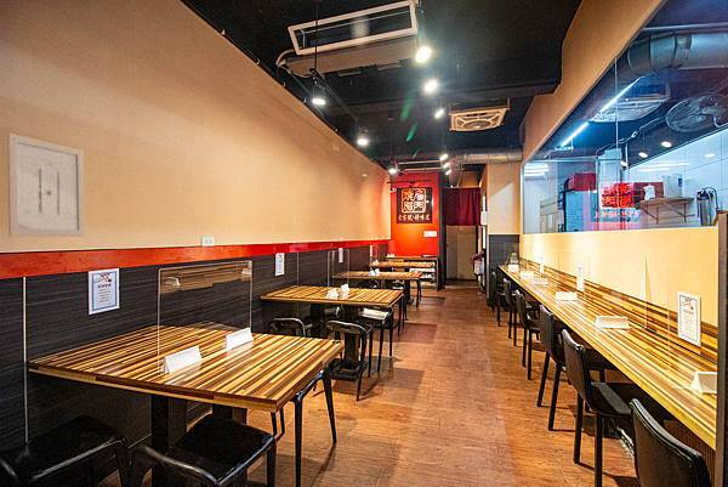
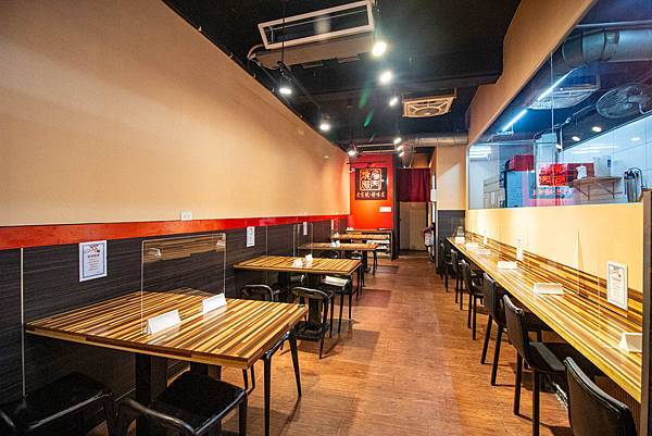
- wall art (49, 188)
